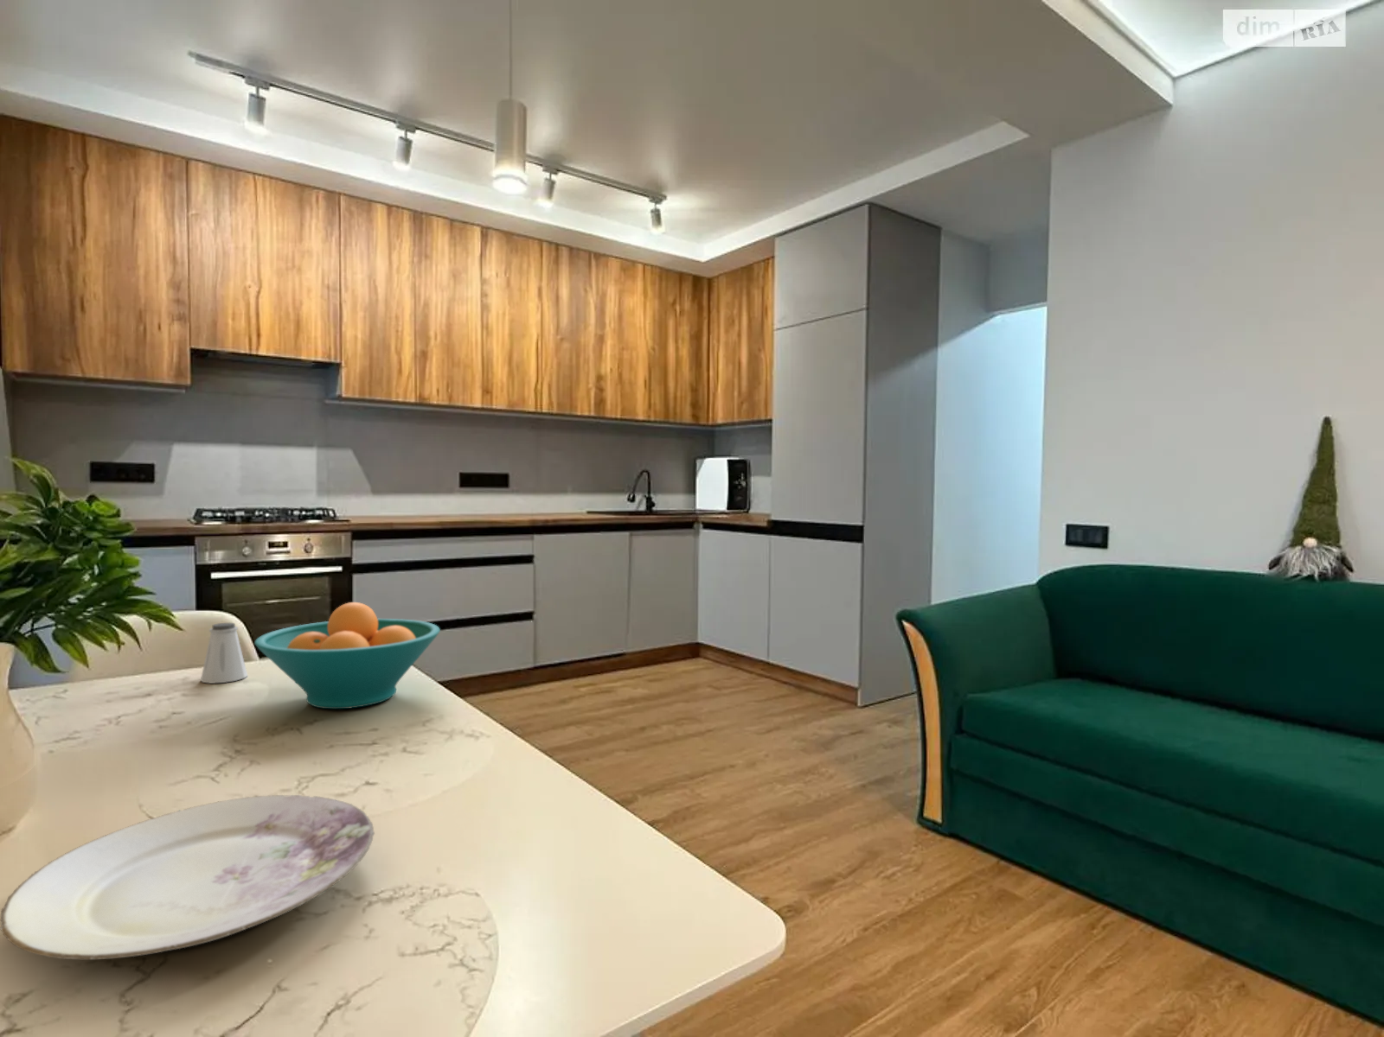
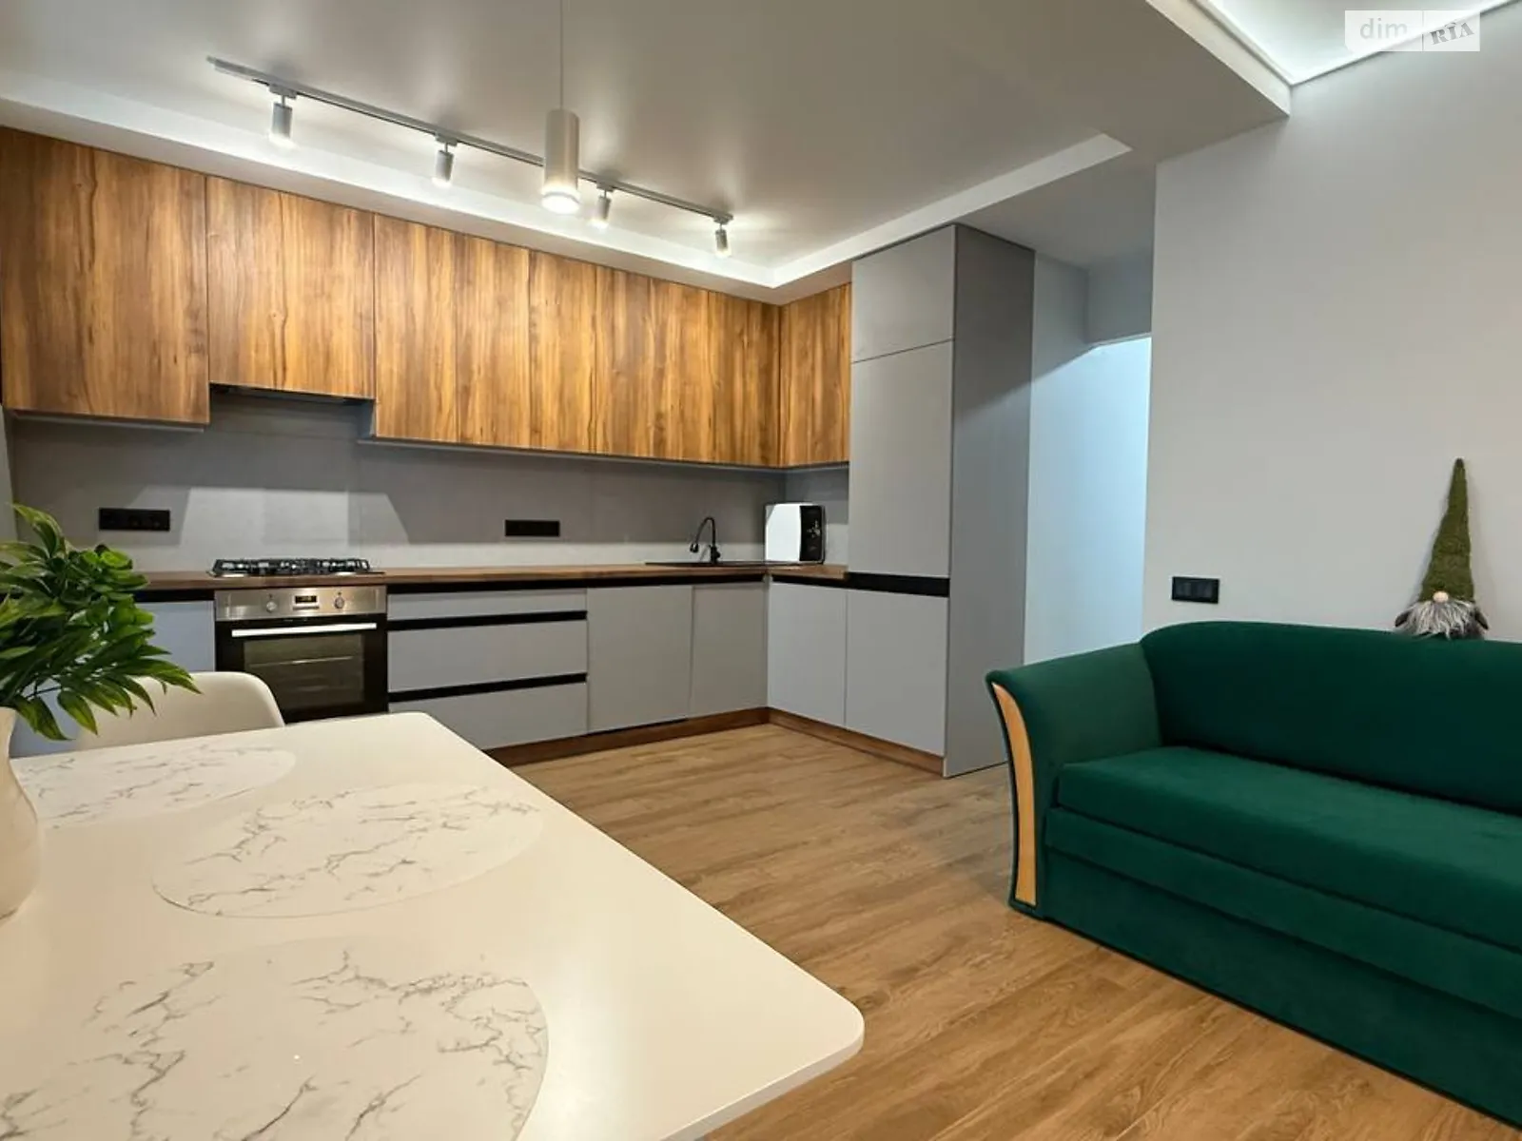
- fruit bowl (352, 650)
- saltshaker (224, 650)
- plate (208, 875)
